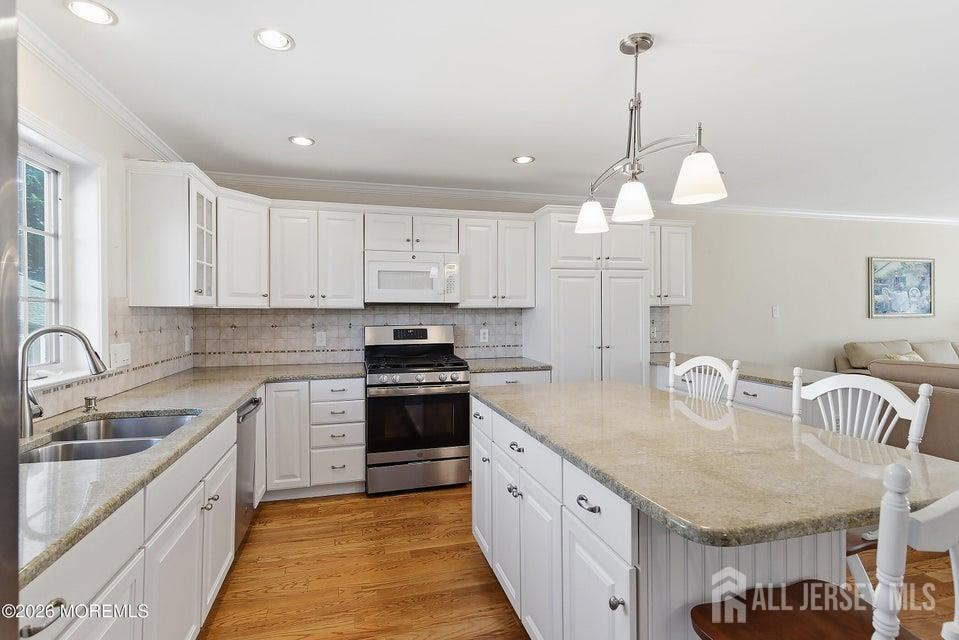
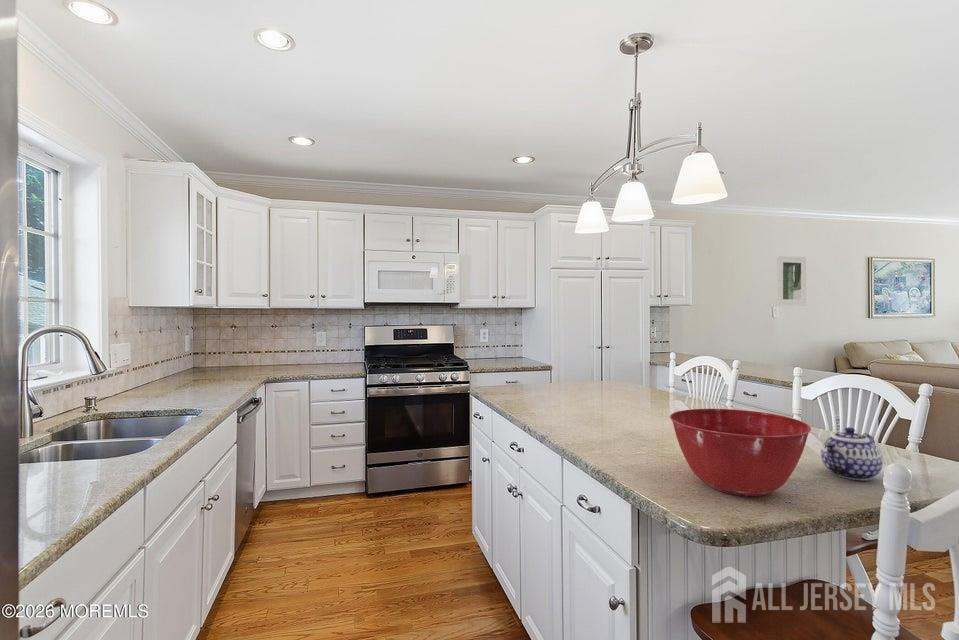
+ mixing bowl (735, 452)
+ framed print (791, 281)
+ teapot (850, 451)
